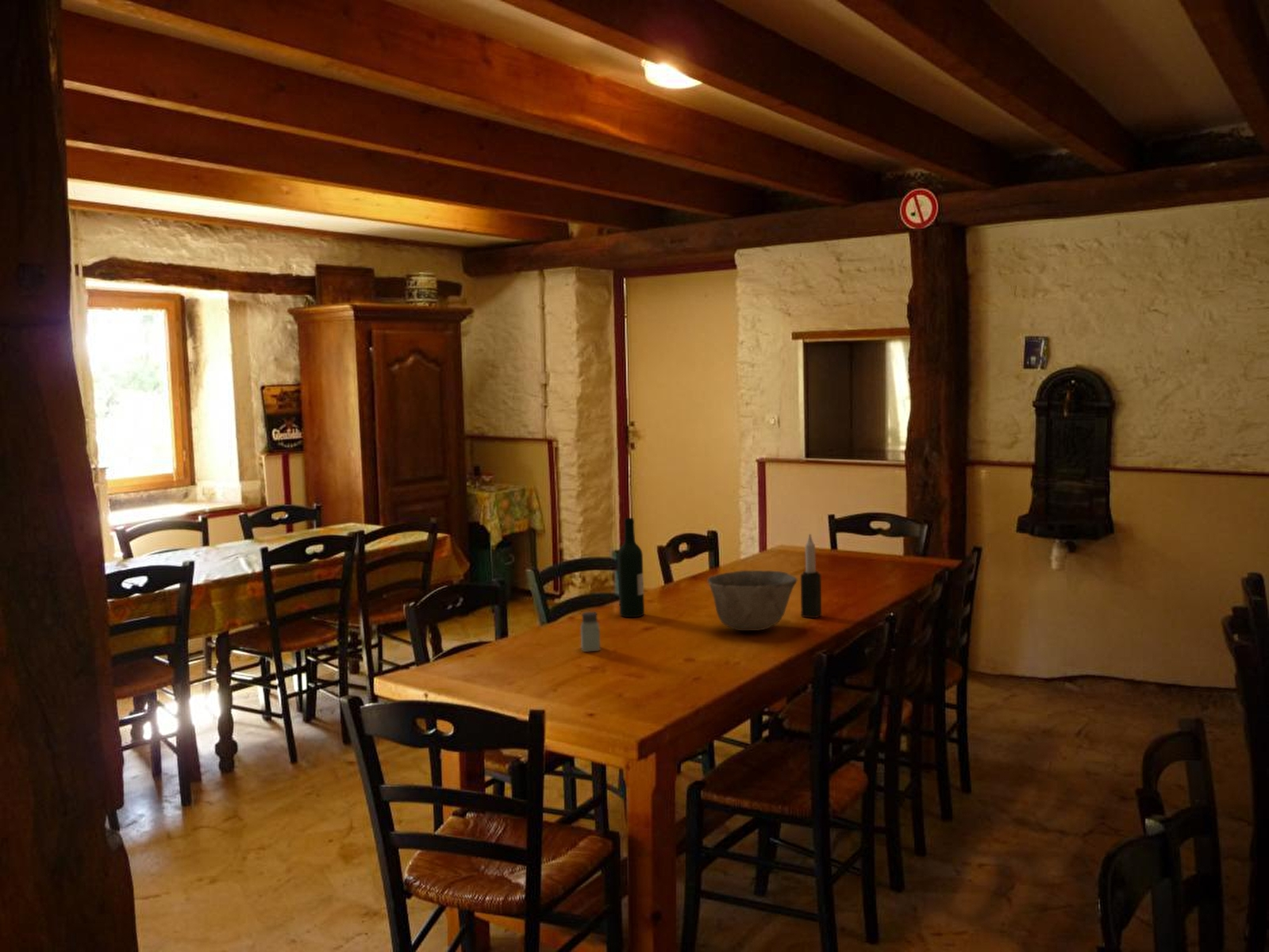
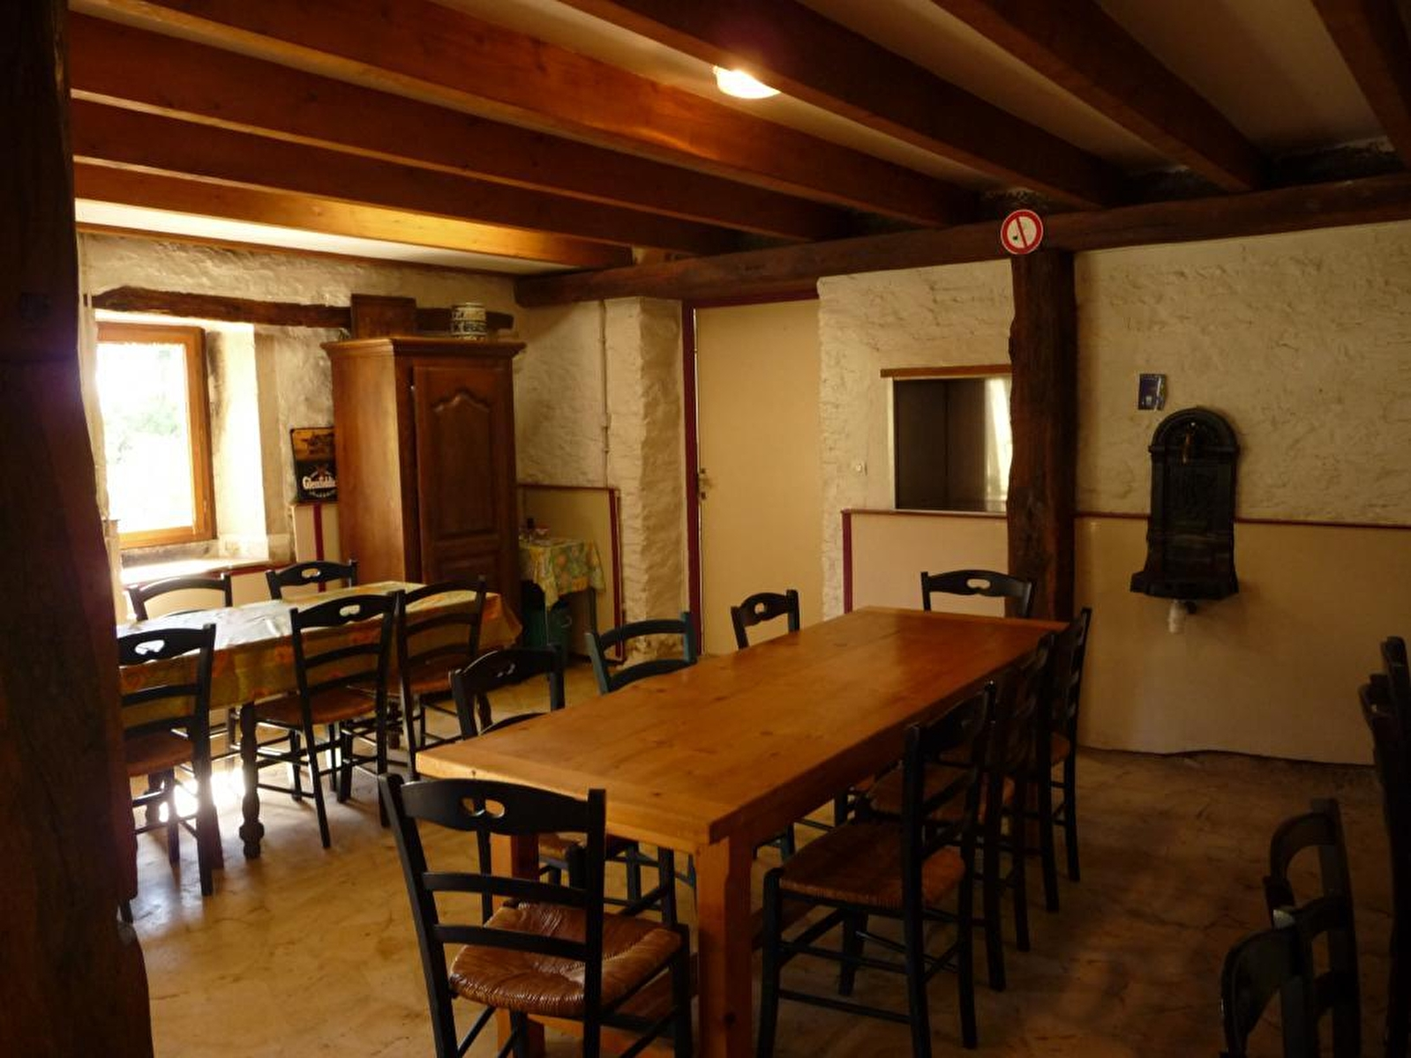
- candle (810, 574)
- wine bottle (630, 566)
- bowl (752, 603)
- saltshaker (590, 631)
